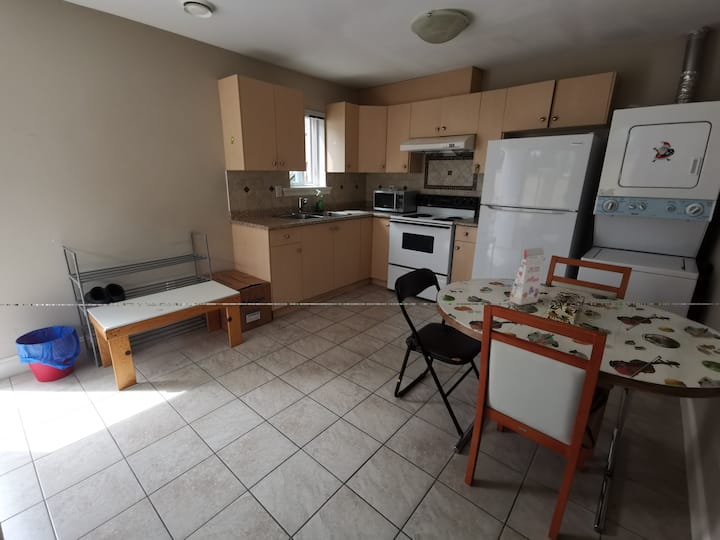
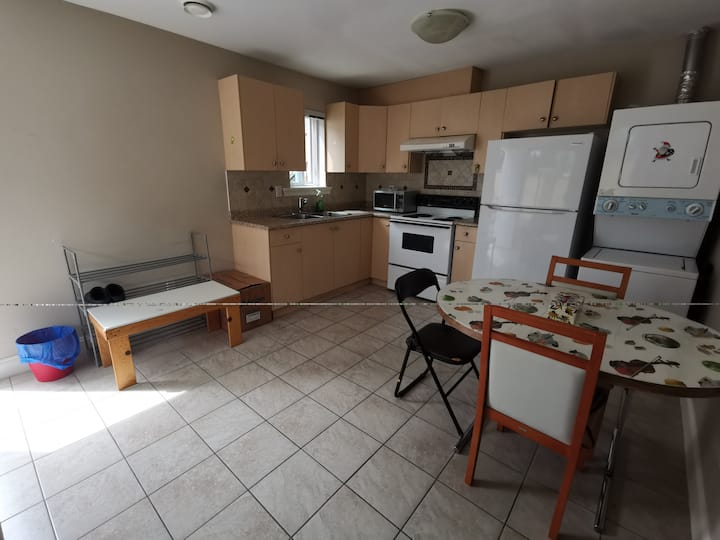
- gift box (527, 275)
